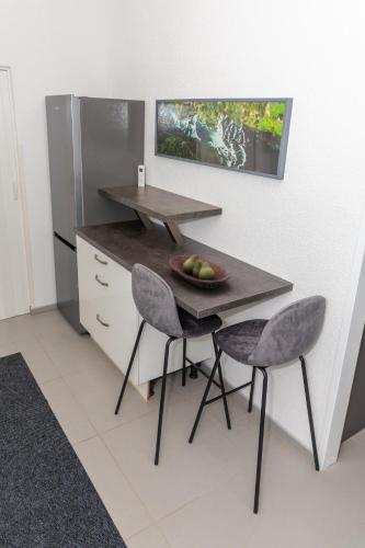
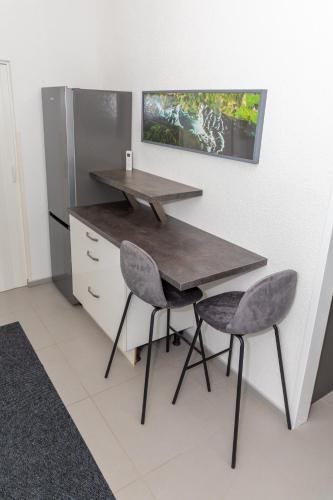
- fruit bowl (198, 269)
